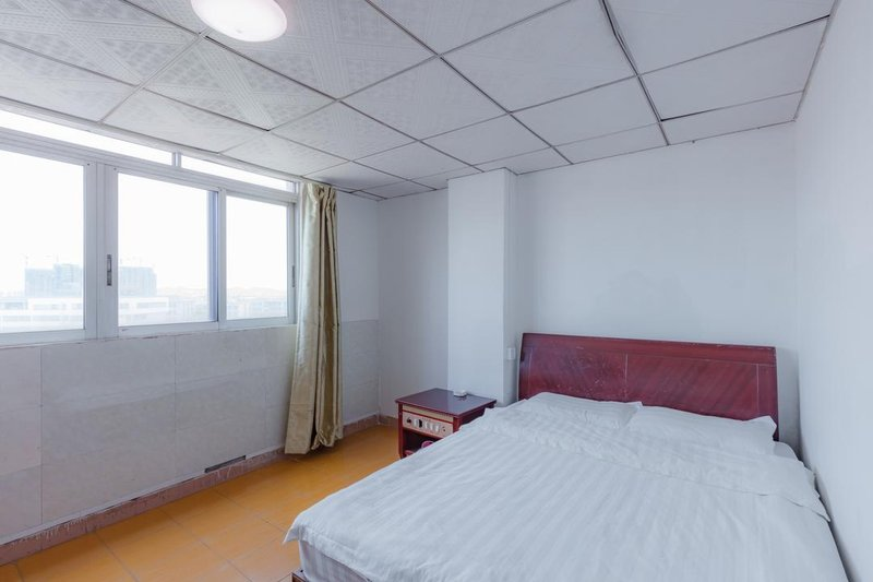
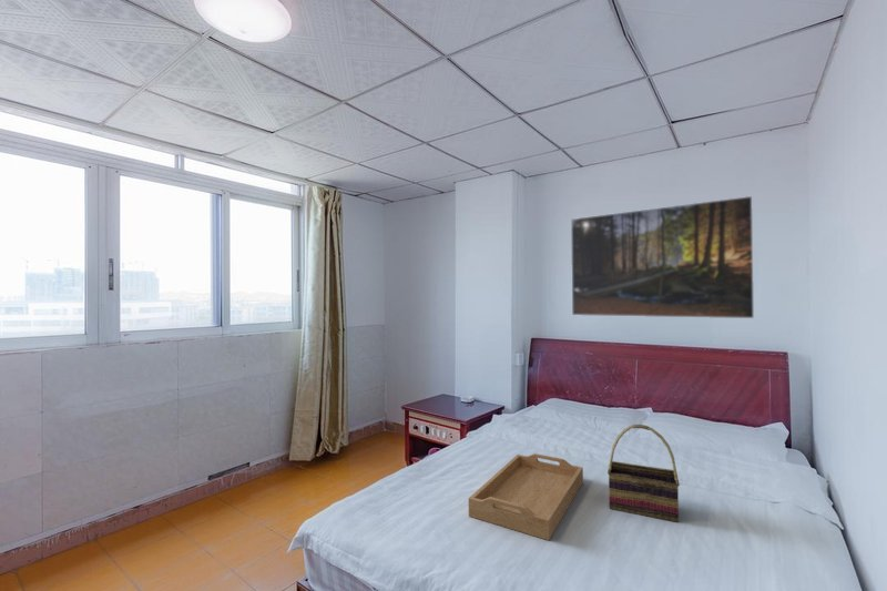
+ woven basket (642, 466)
+ serving tray (530, 487)
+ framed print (651, 263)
